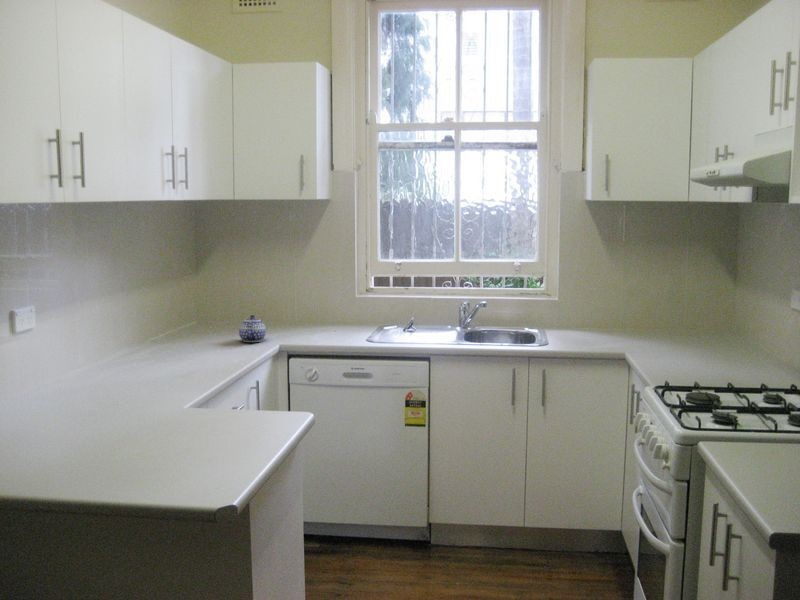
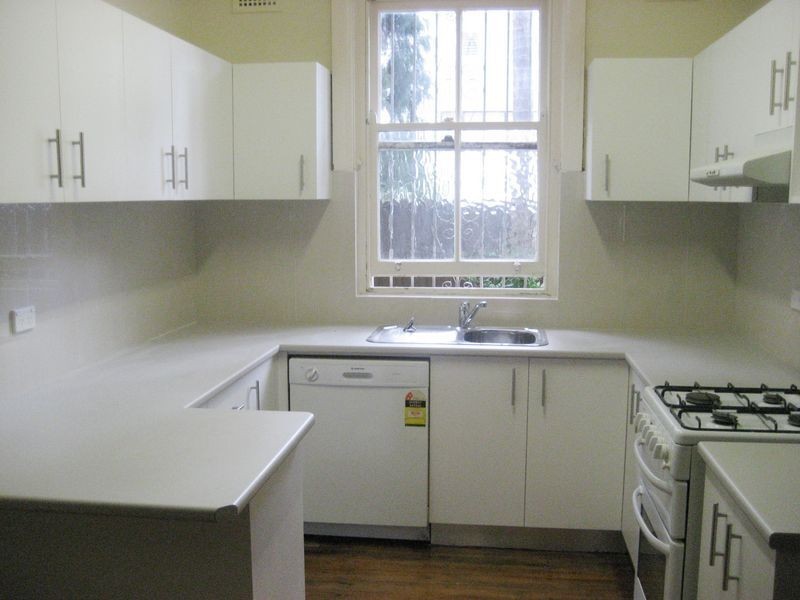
- teapot (252, 328)
